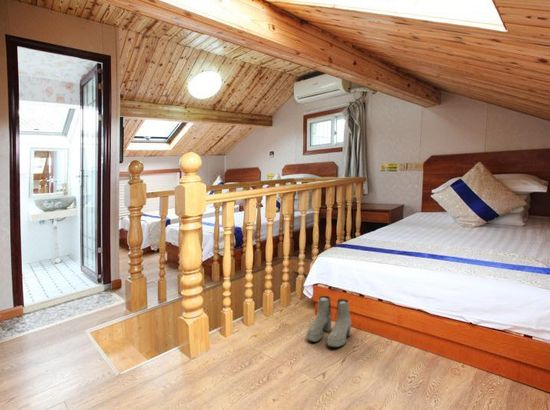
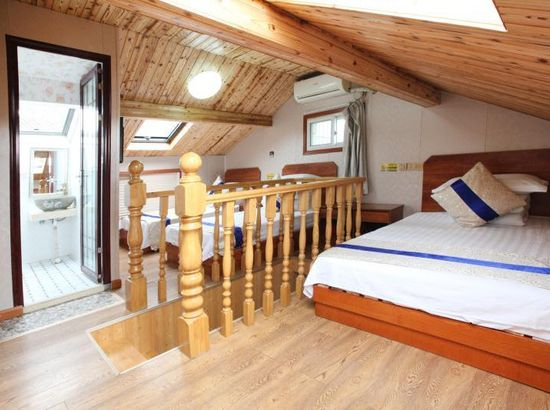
- boots (330, 319)
